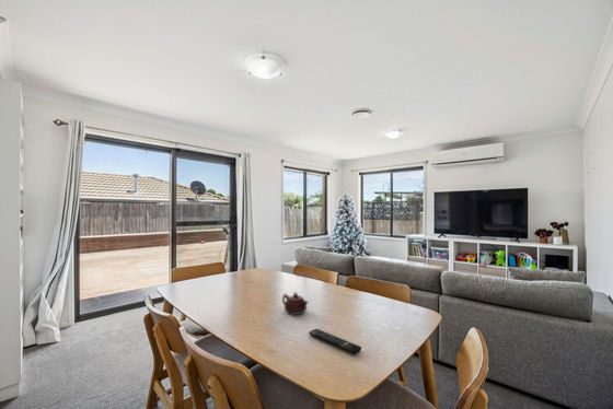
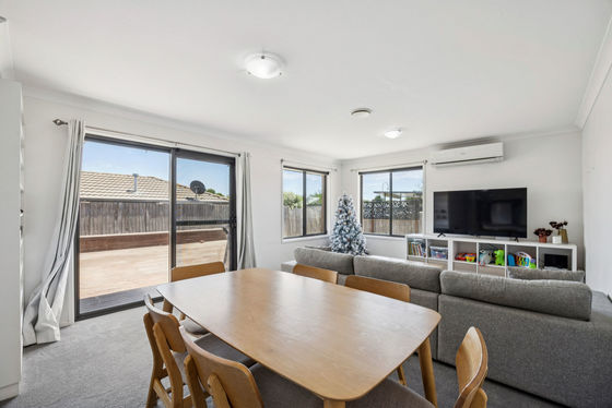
- teapot (294, 302)
- remote control (333, 340)
